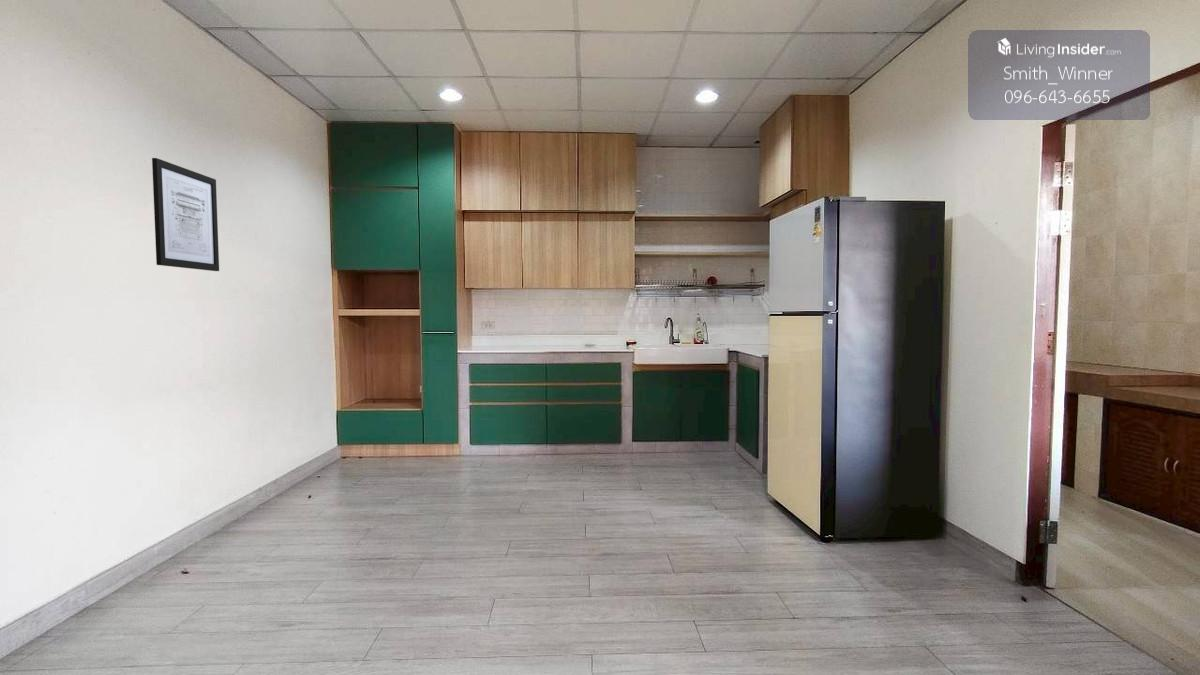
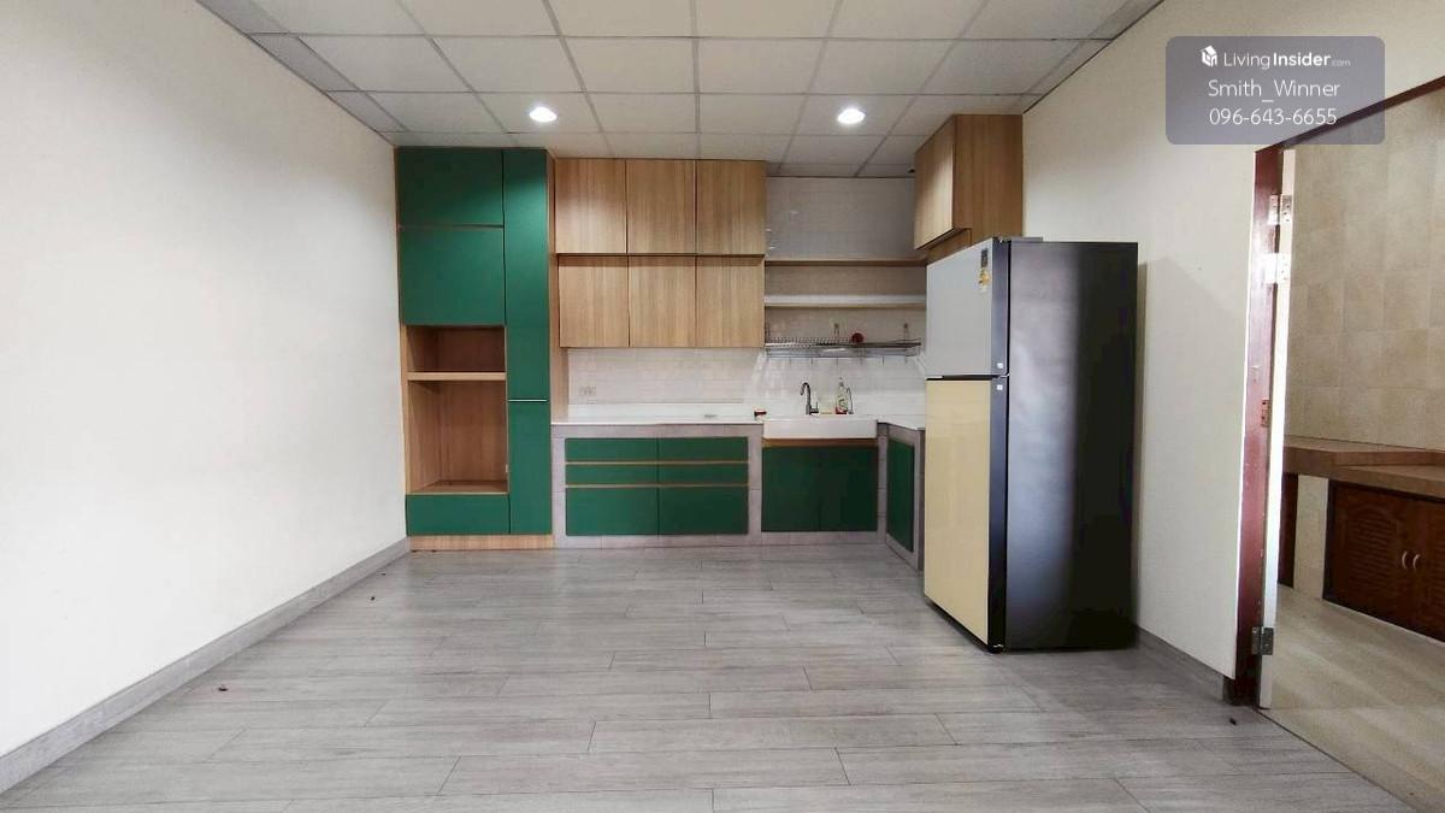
- wall art (188, 219)
